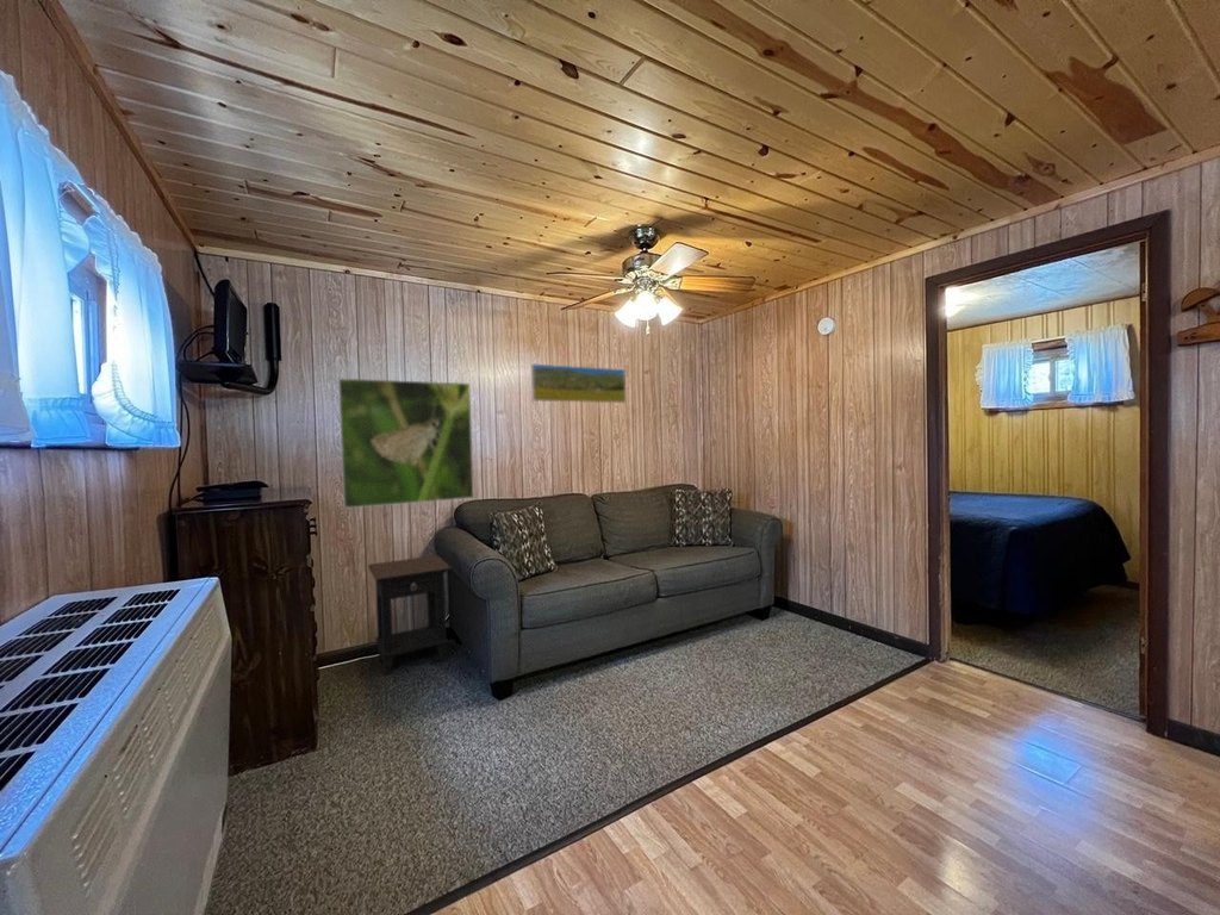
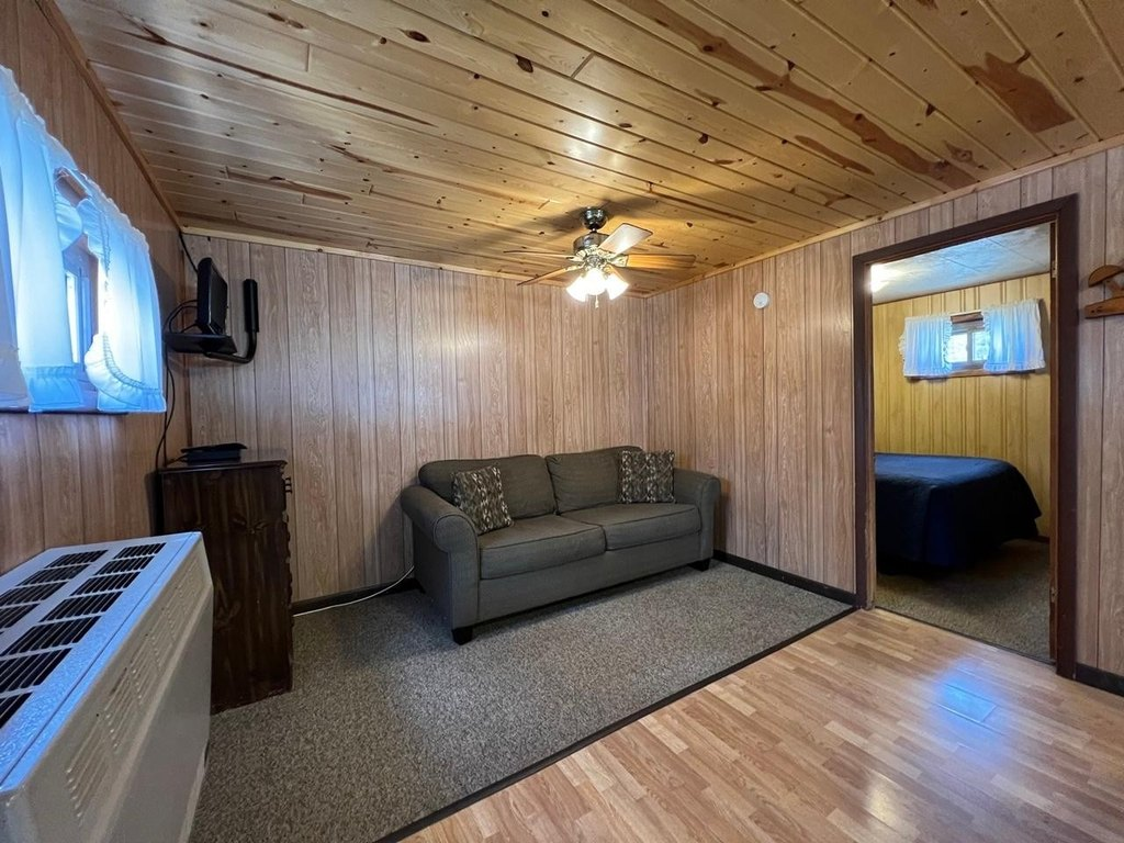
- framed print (580, 384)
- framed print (410, 442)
- side table (409, 596)
